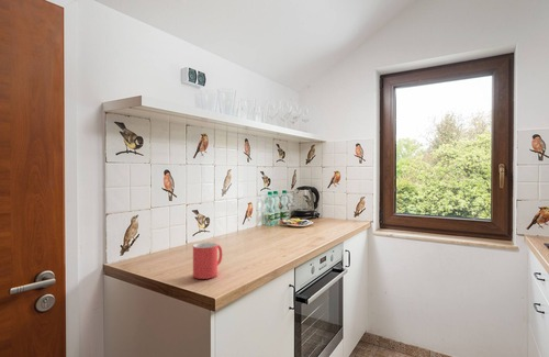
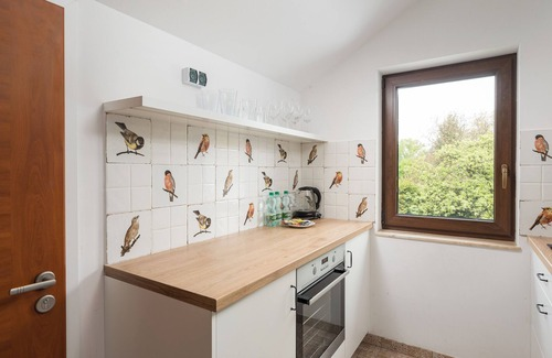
- mug (209, 259)
